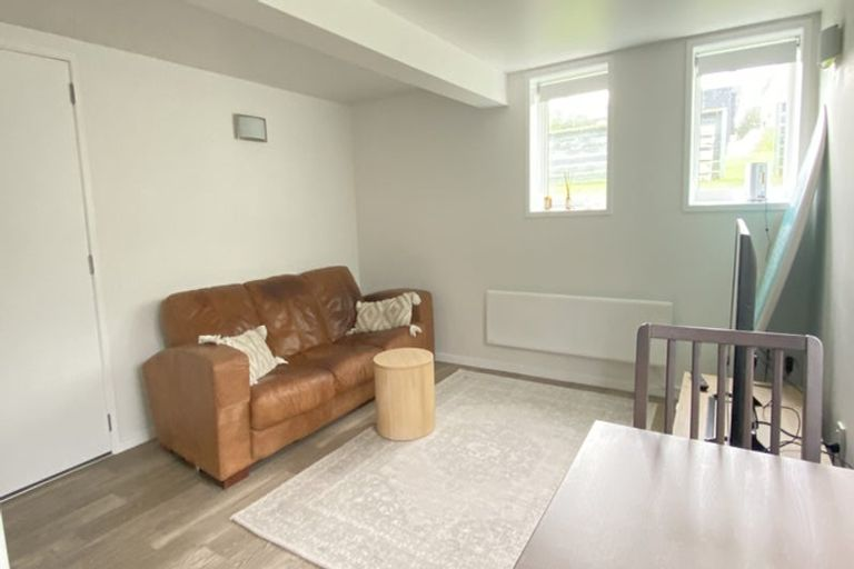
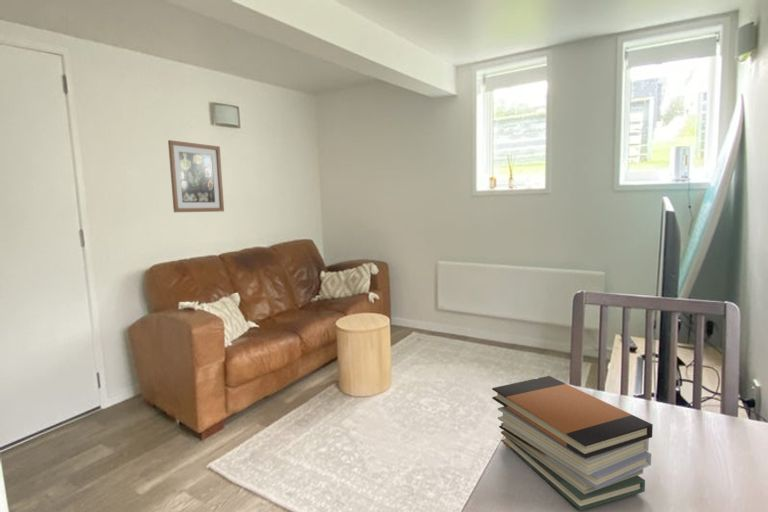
+ book stack (565, 435)
+ wall art (197, 178)
